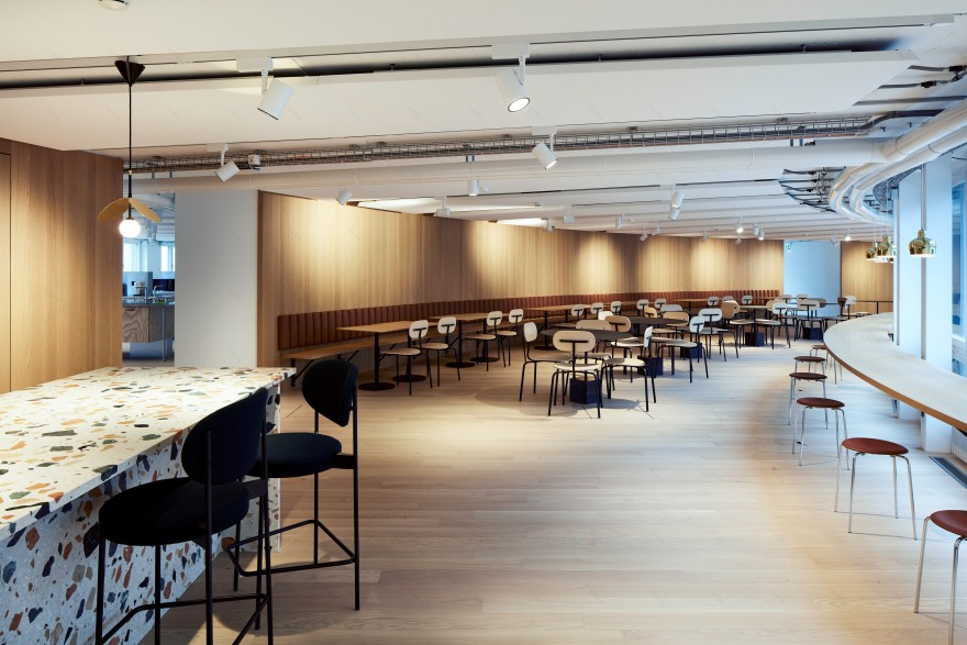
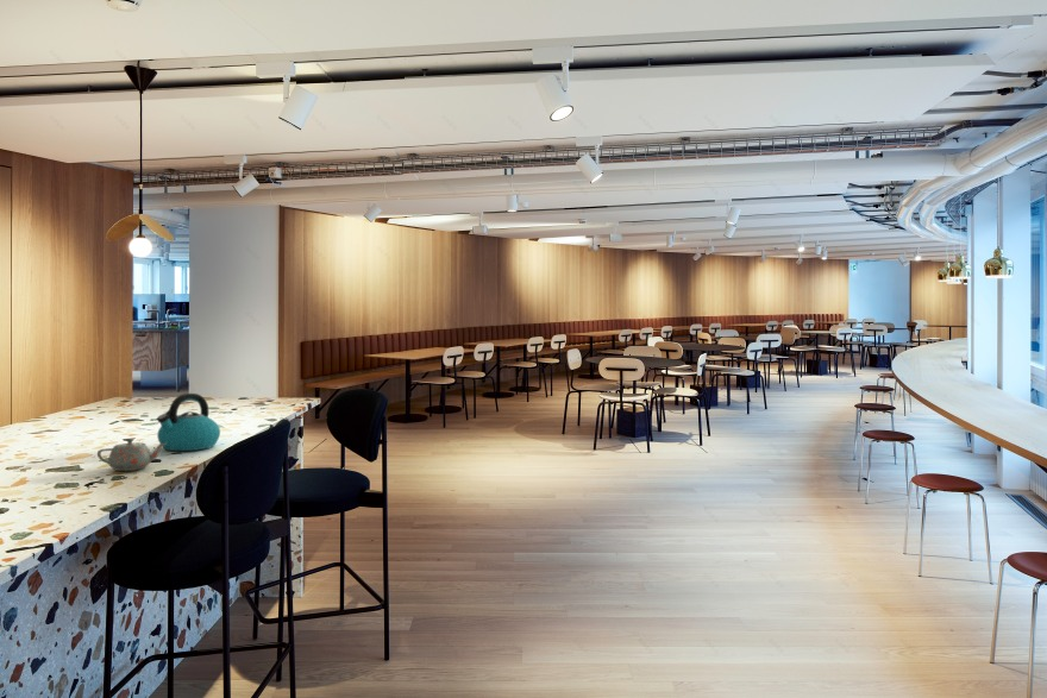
+ kettle (186, 420)
+ teapot (132, 453)
